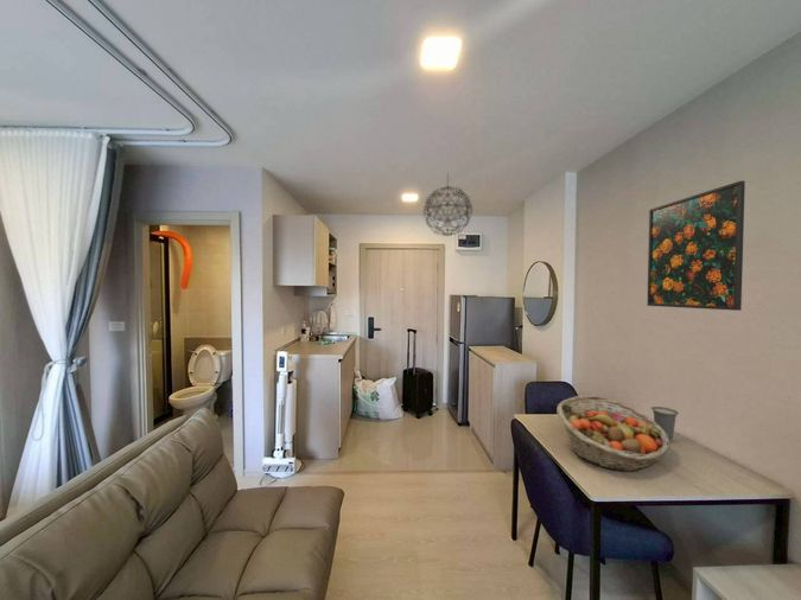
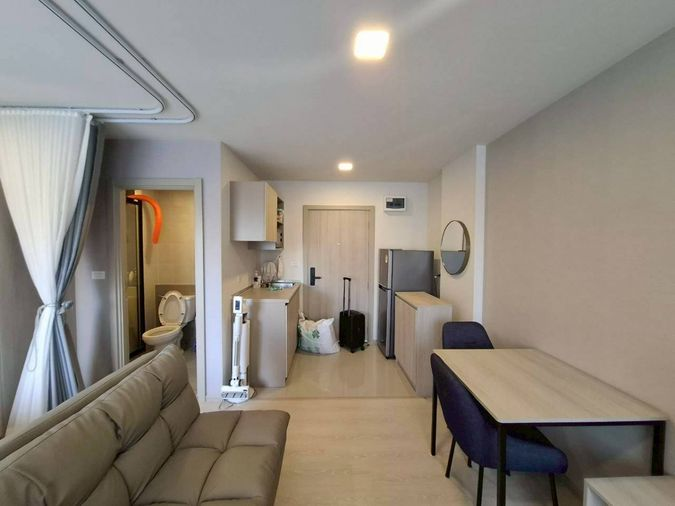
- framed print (688, 253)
- pendant light (447, 204)
- fruit basket (609, 430)
- cup (663, 425)
